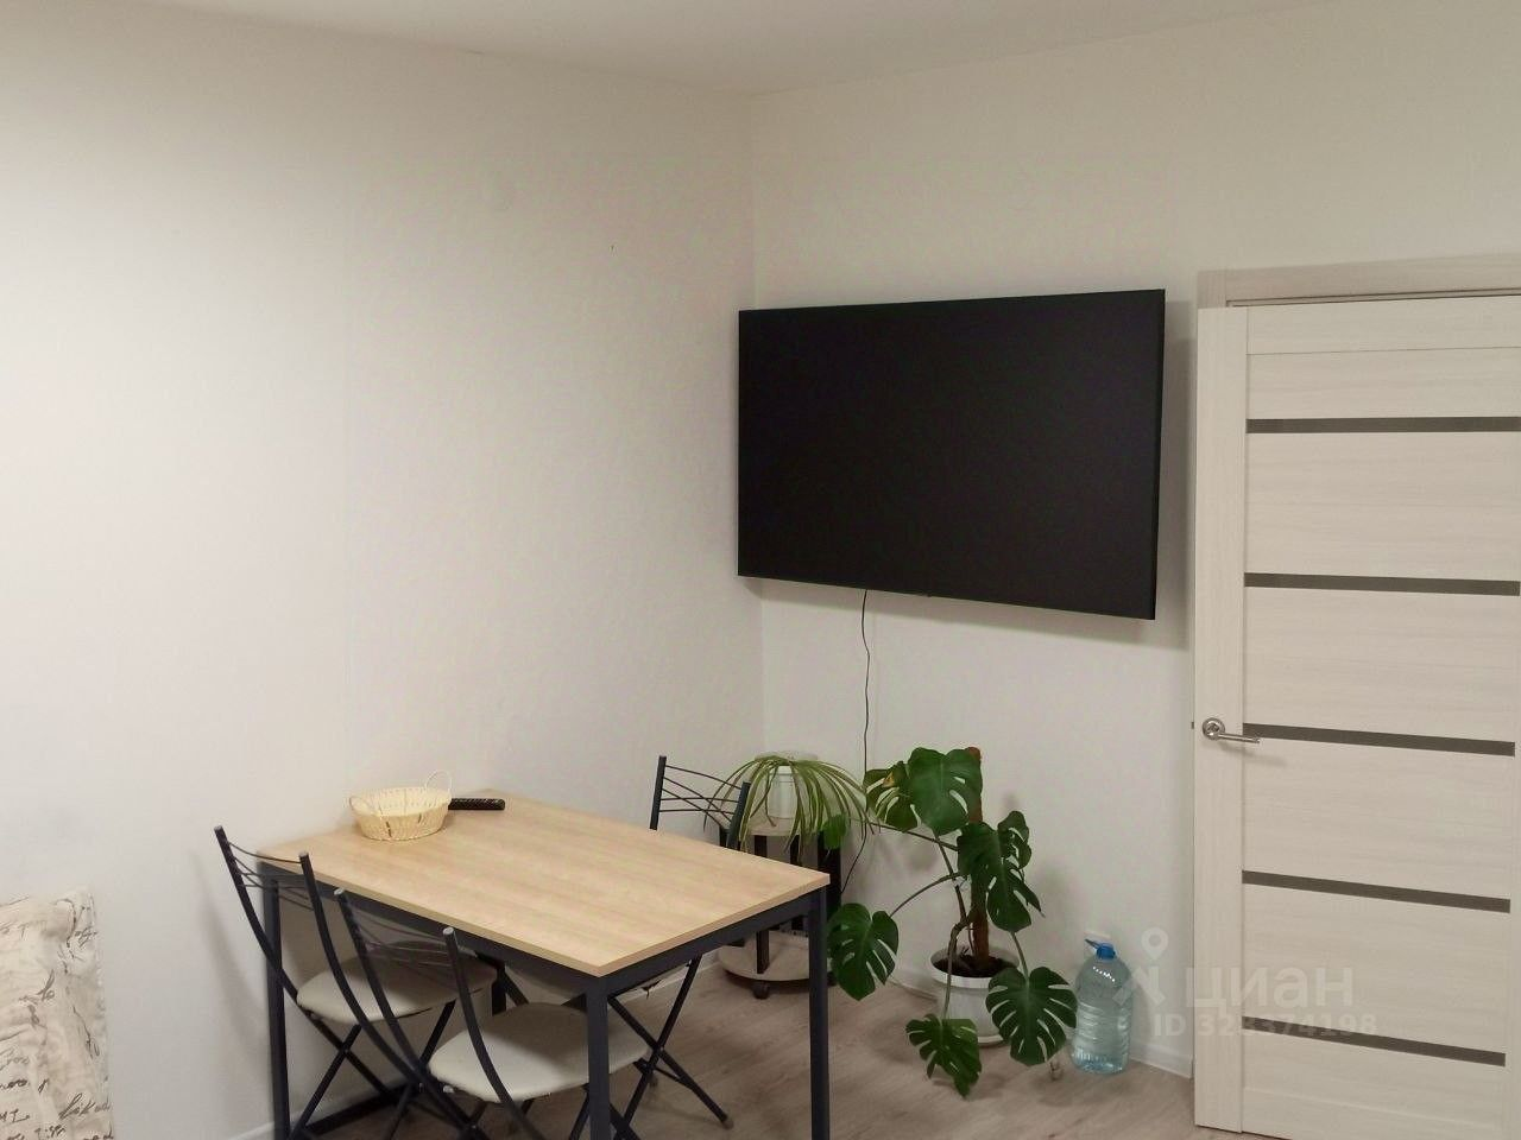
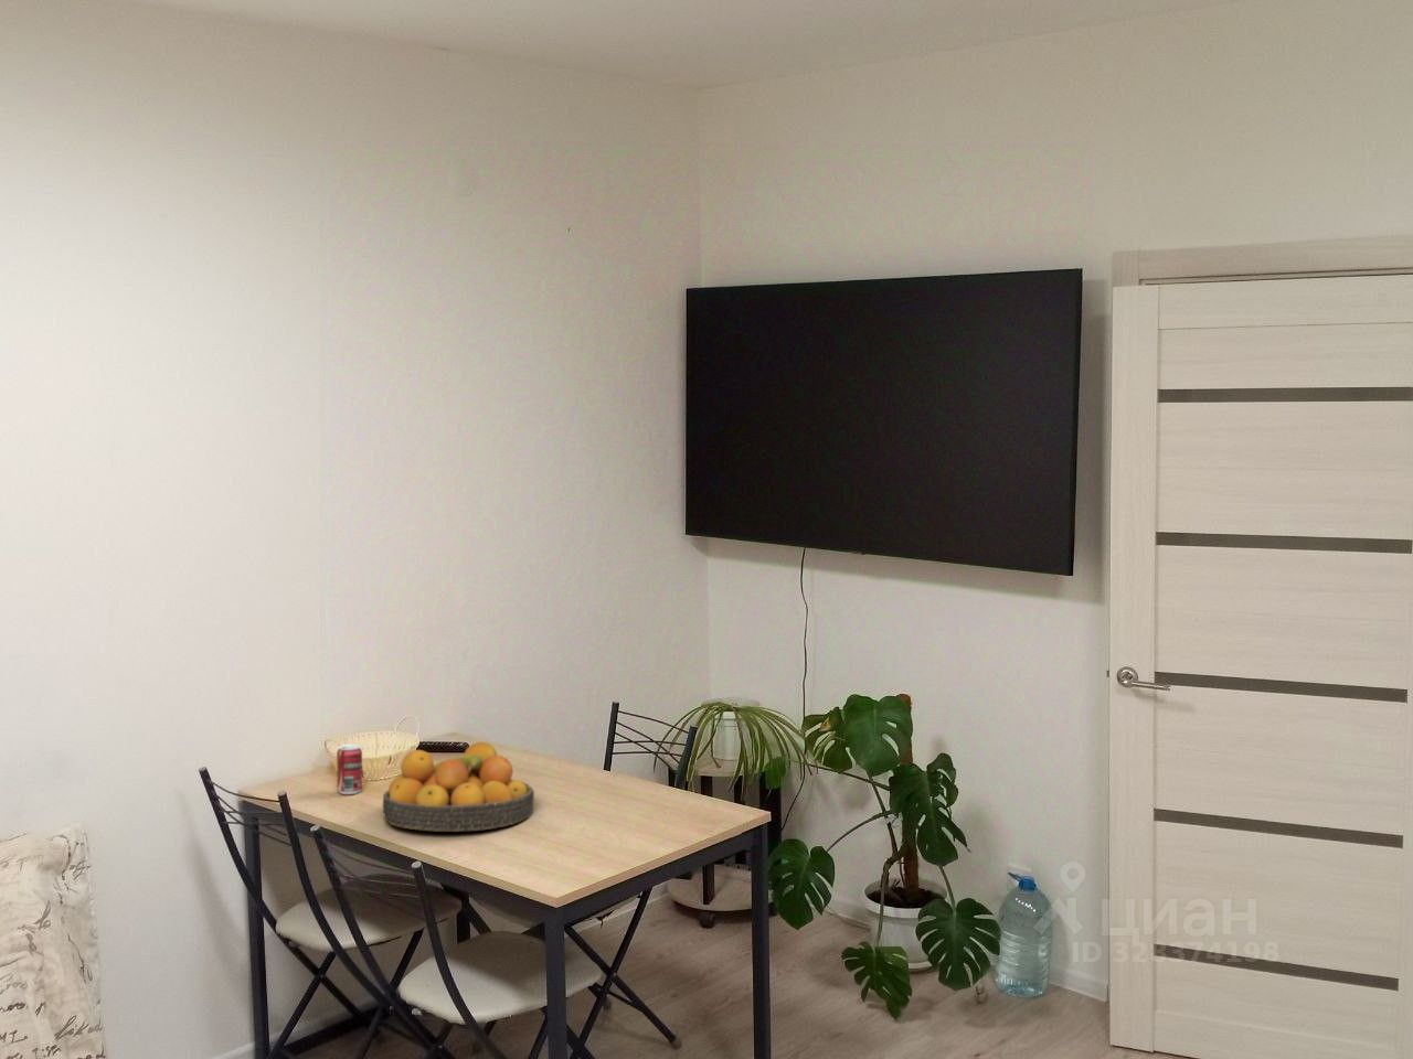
+ beverage can (349, 768)
+ fruit bowl (458, 781)
